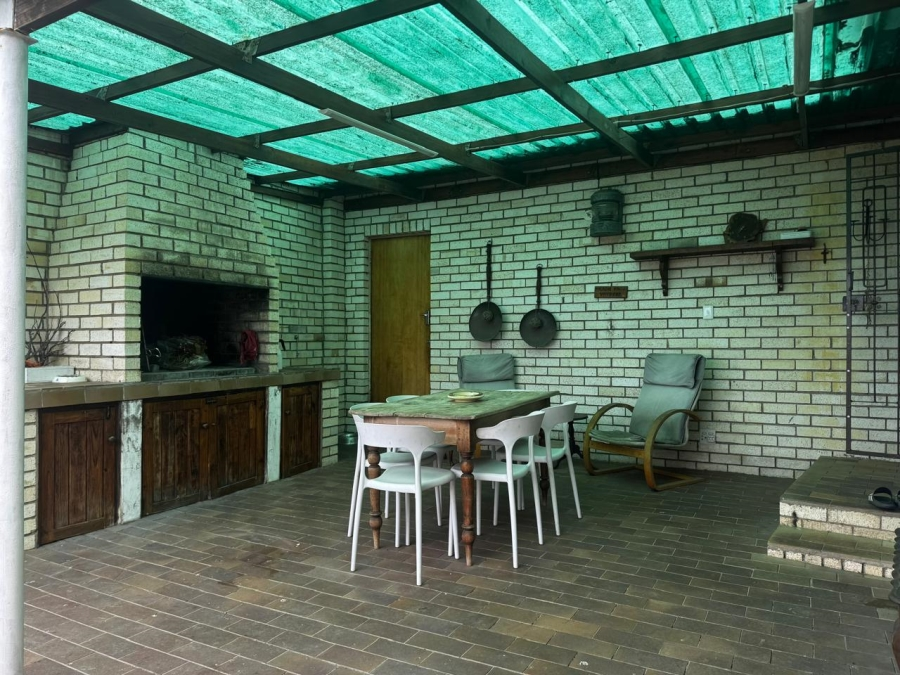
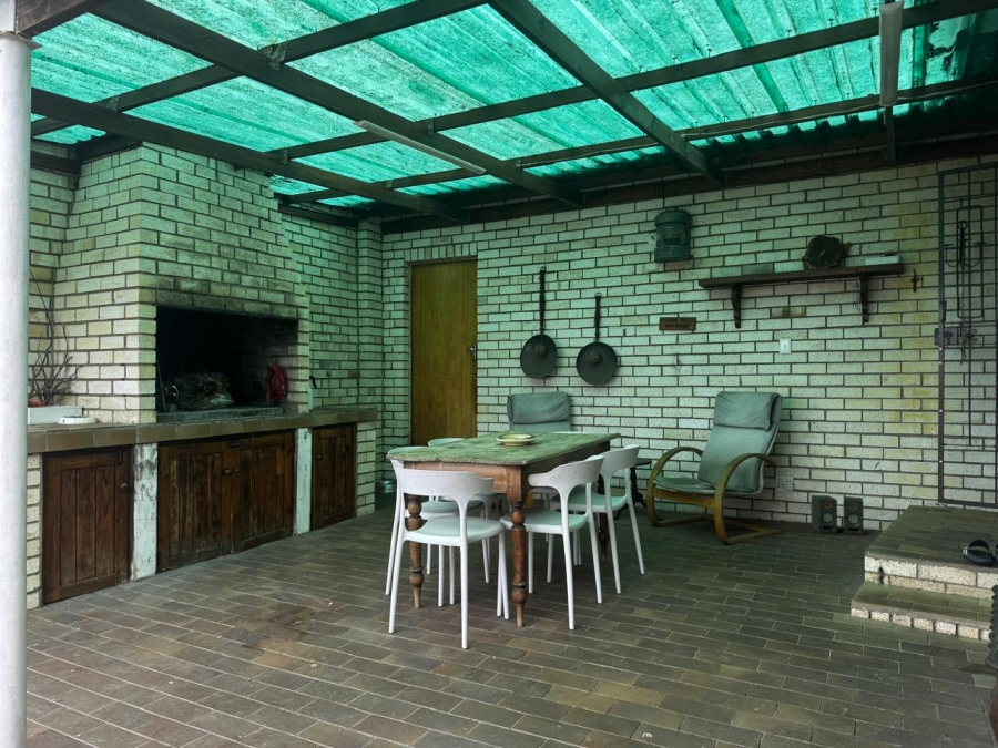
+ speaker (836, 514)
